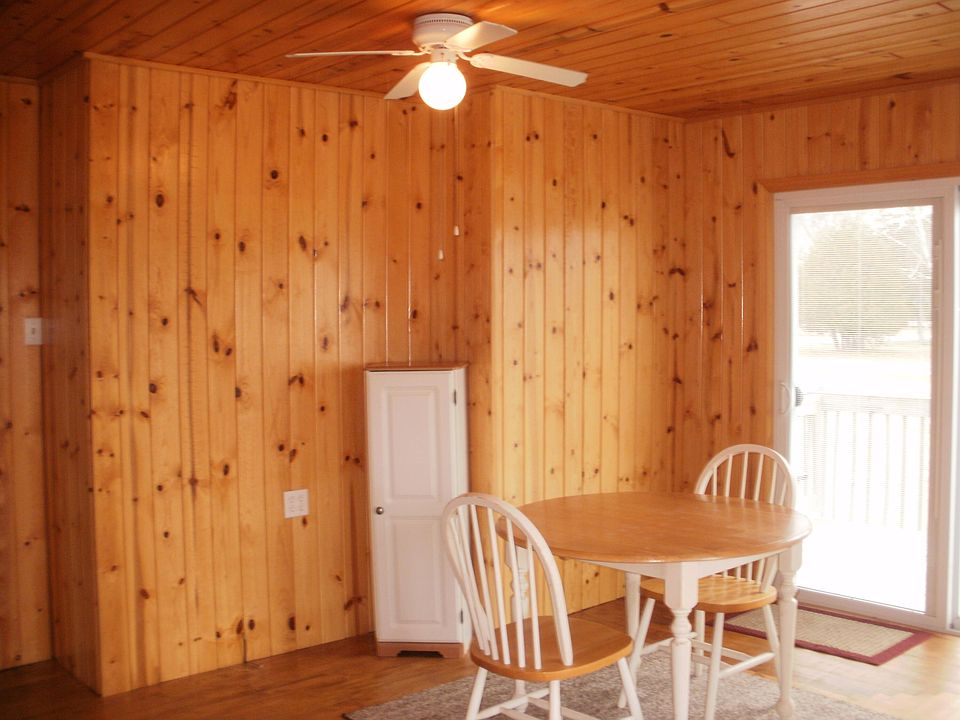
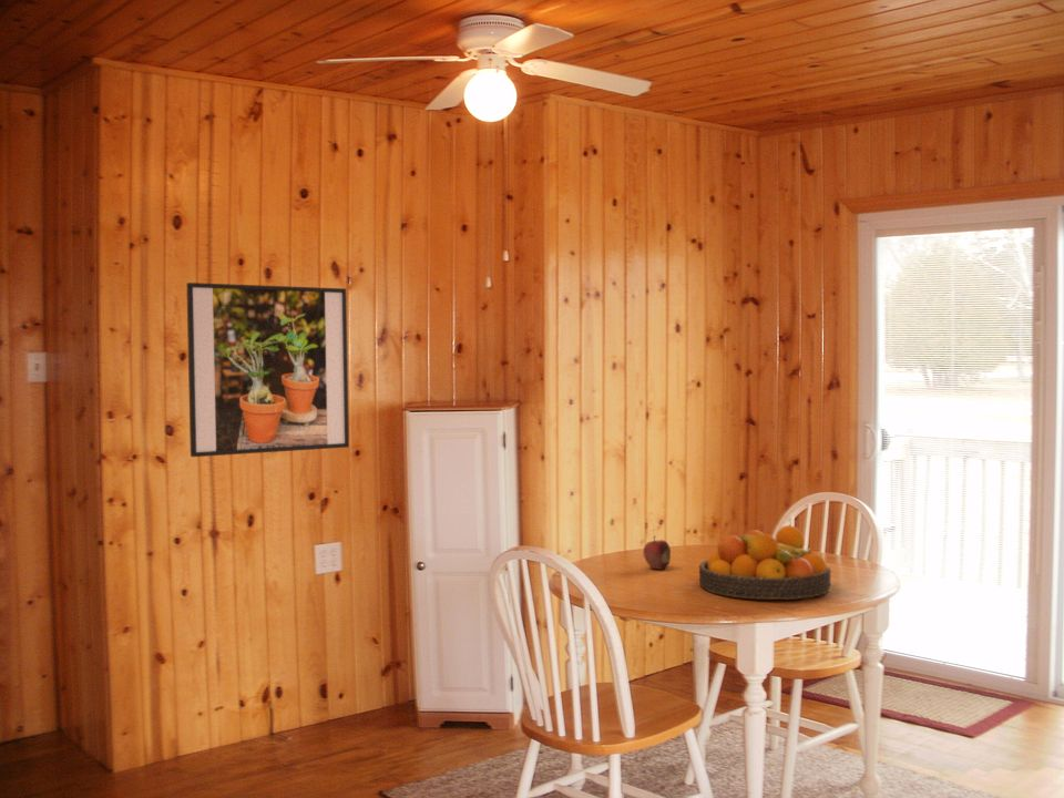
+ fruit (656, 552)
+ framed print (272, 369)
+ fruit bowl (764, 557)
